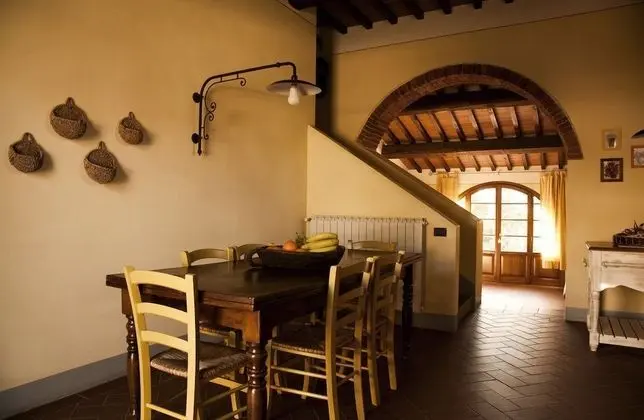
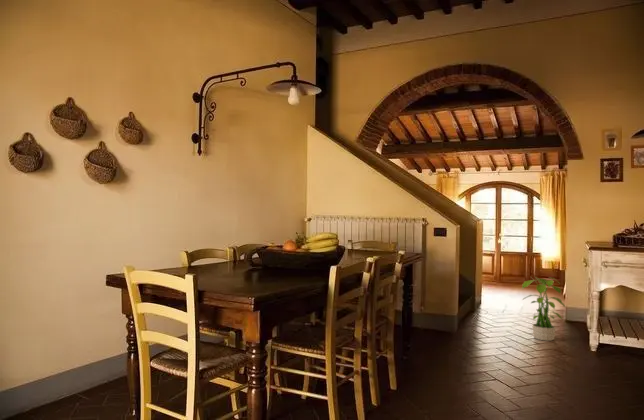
+ potted plant (541, 308)
